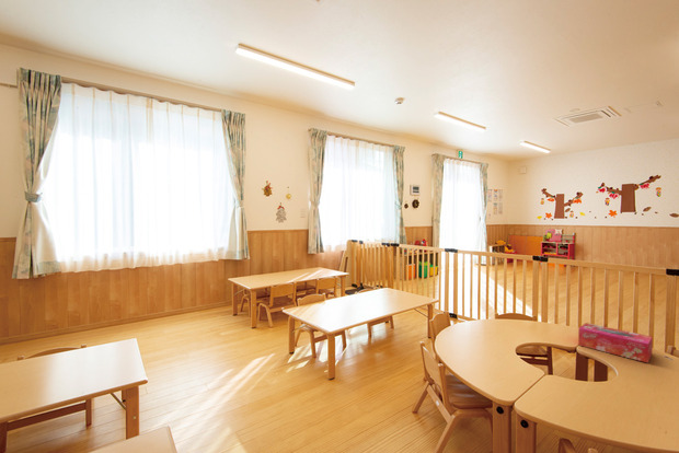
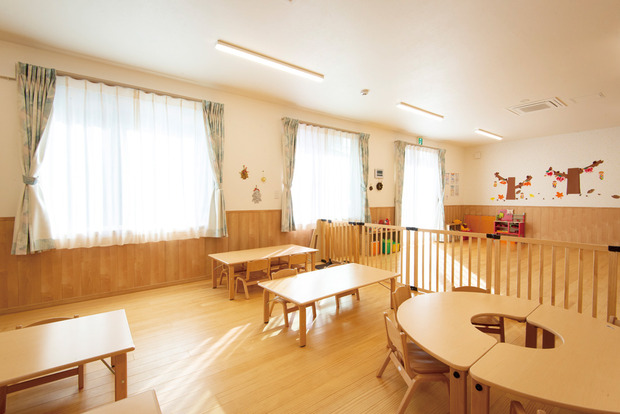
- tissue box (613, 340)
